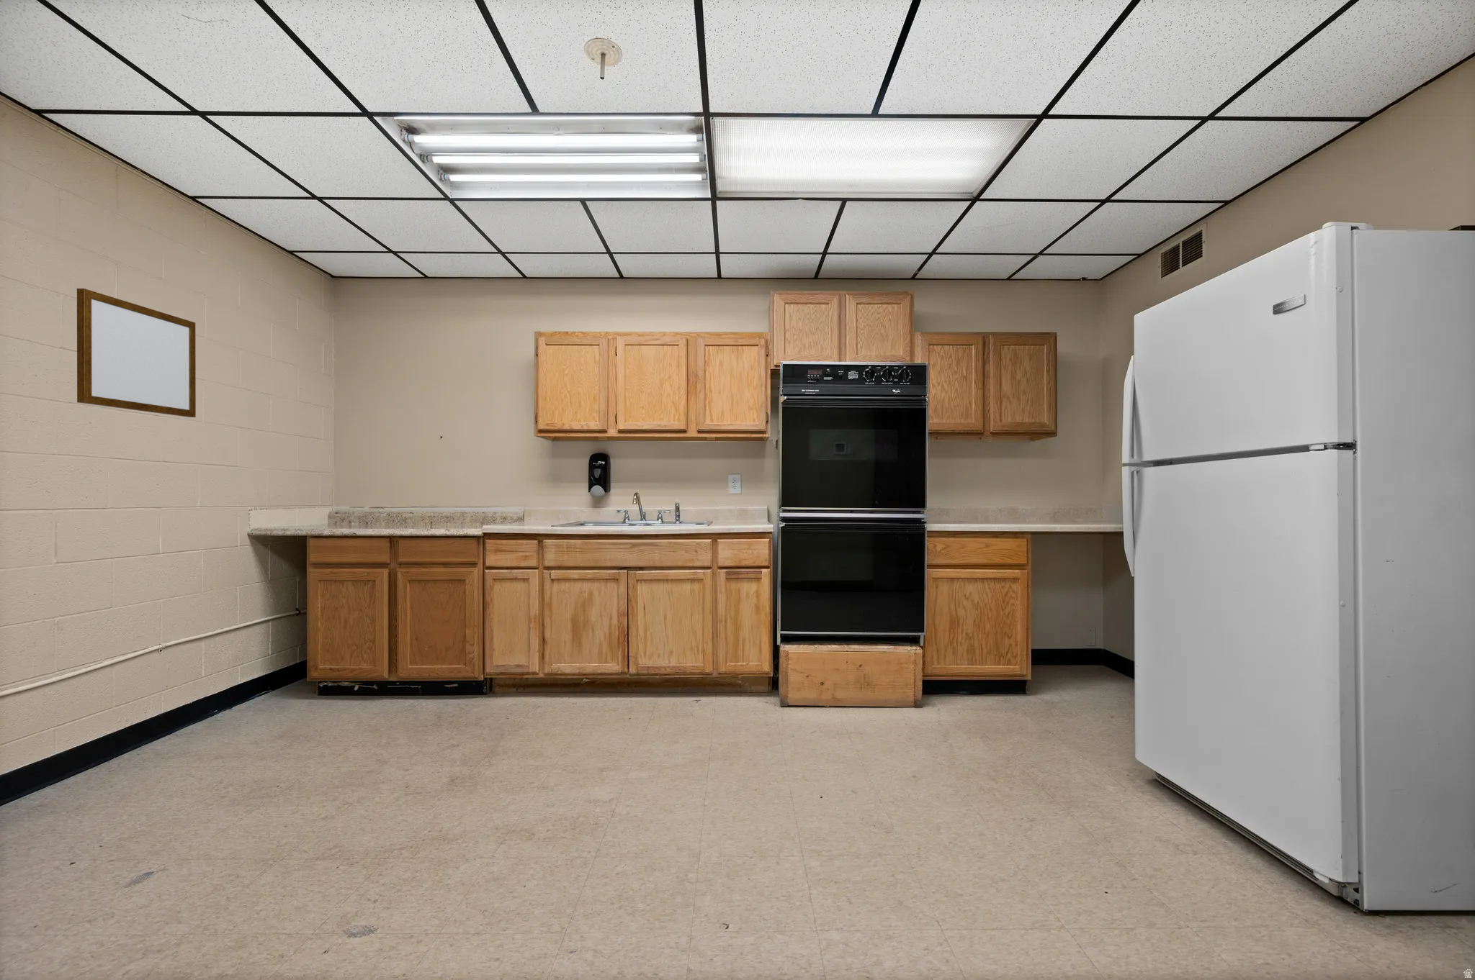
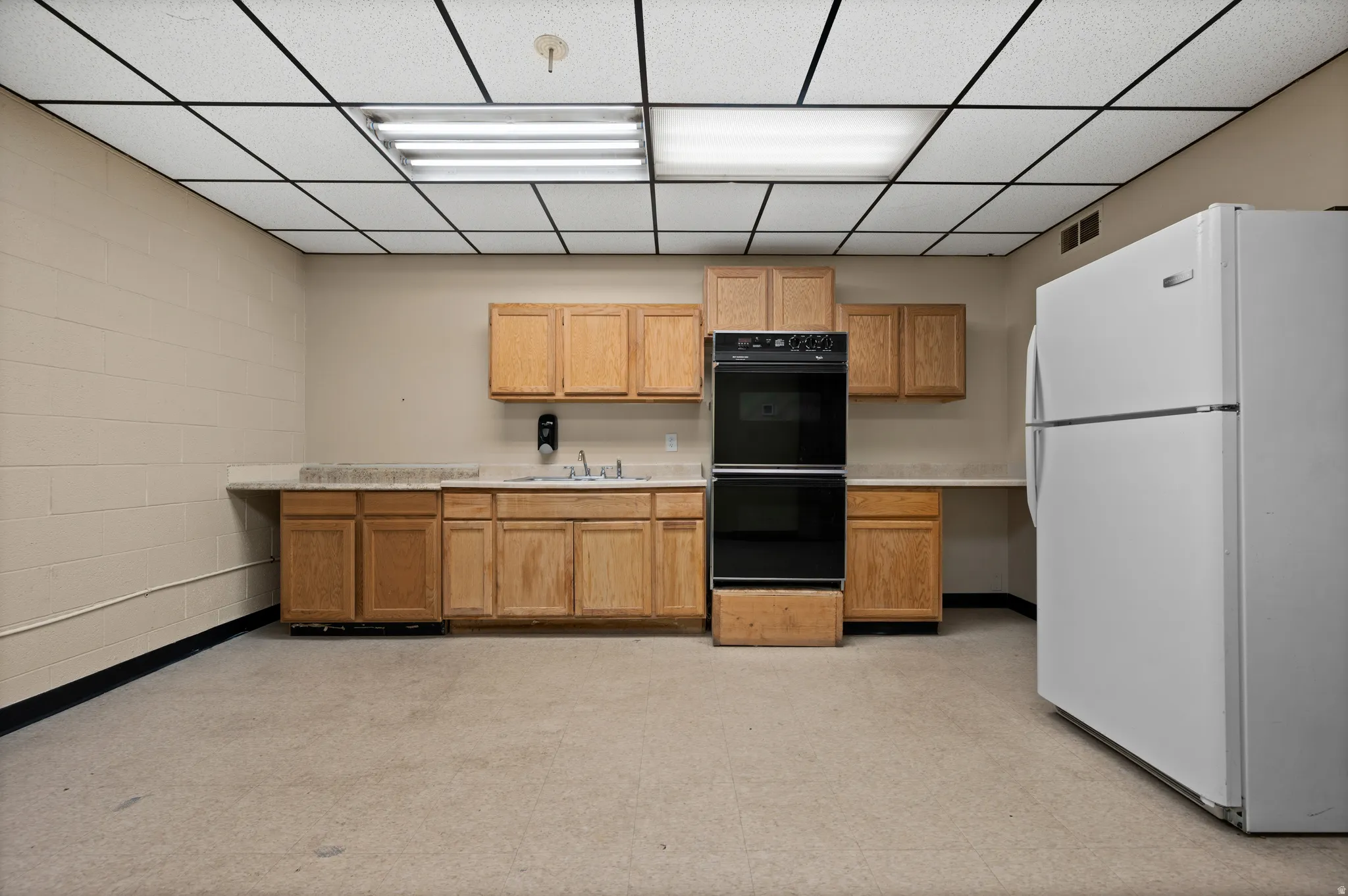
- writing board (141, 359)
